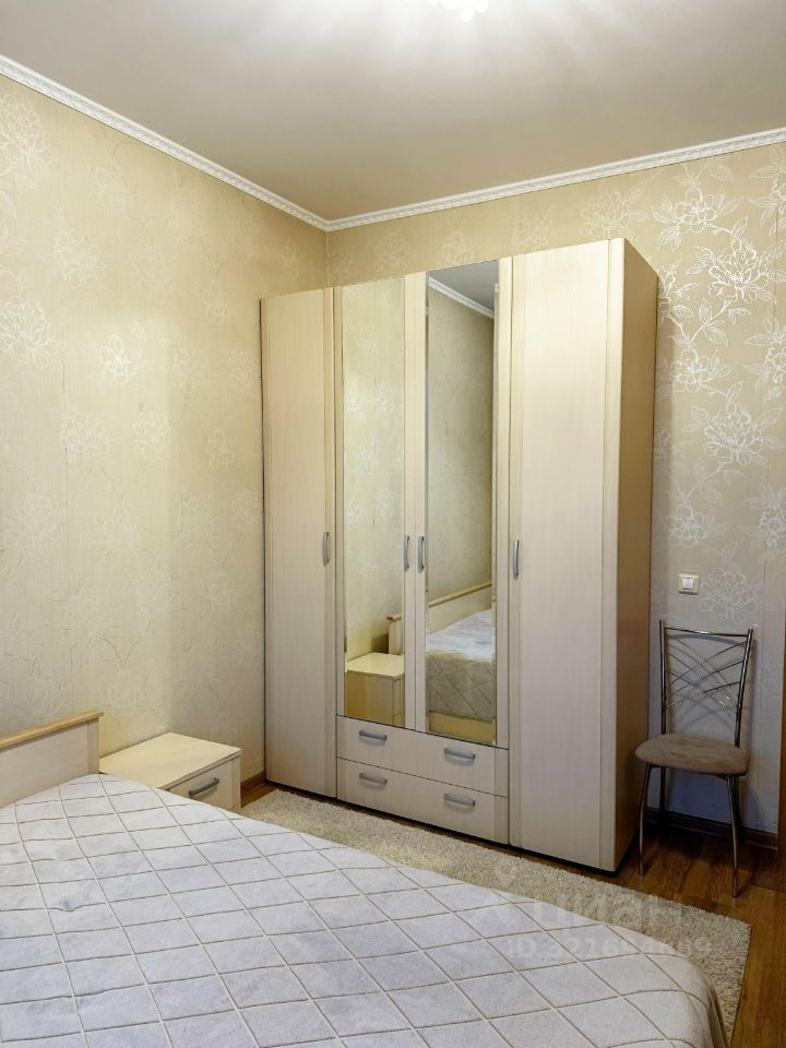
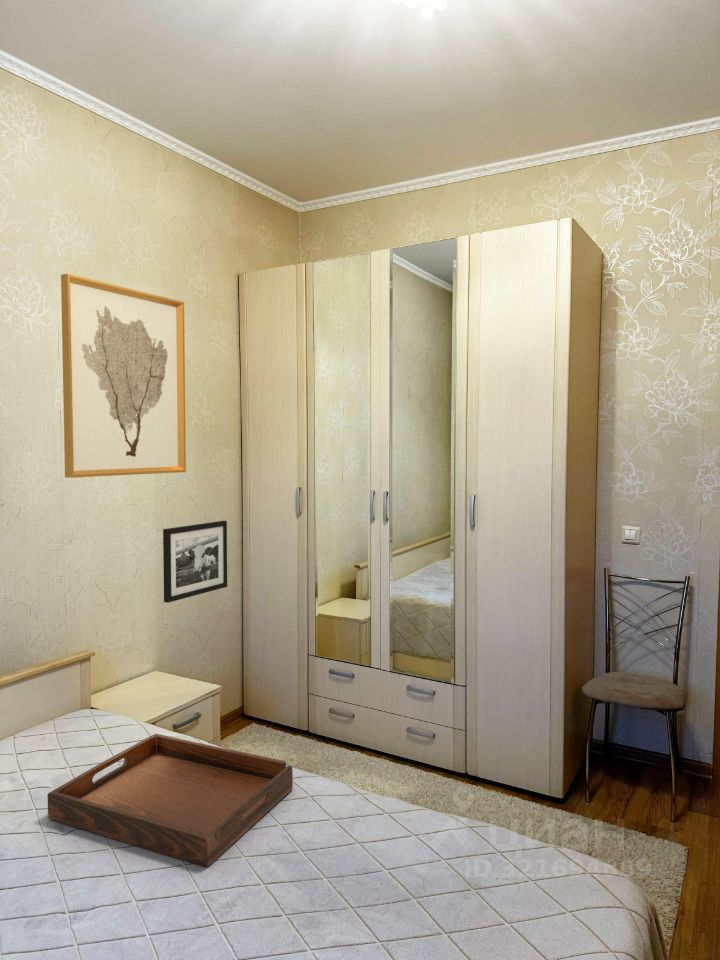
+ wall art (129, 382)
+ serving tray (177, 789)
+ picture frame (196, 559)
